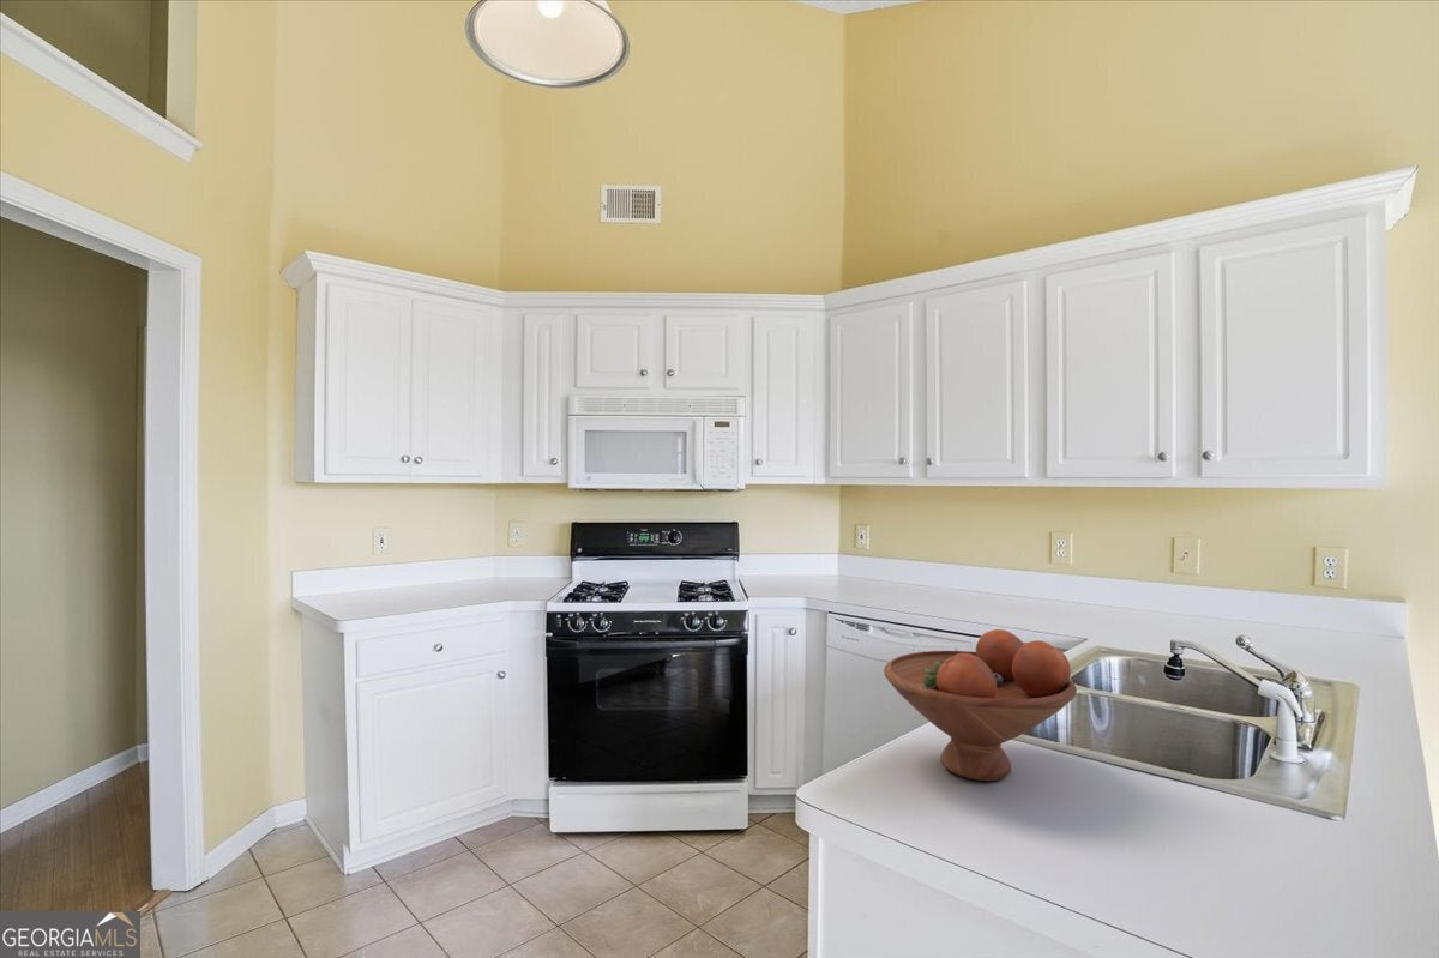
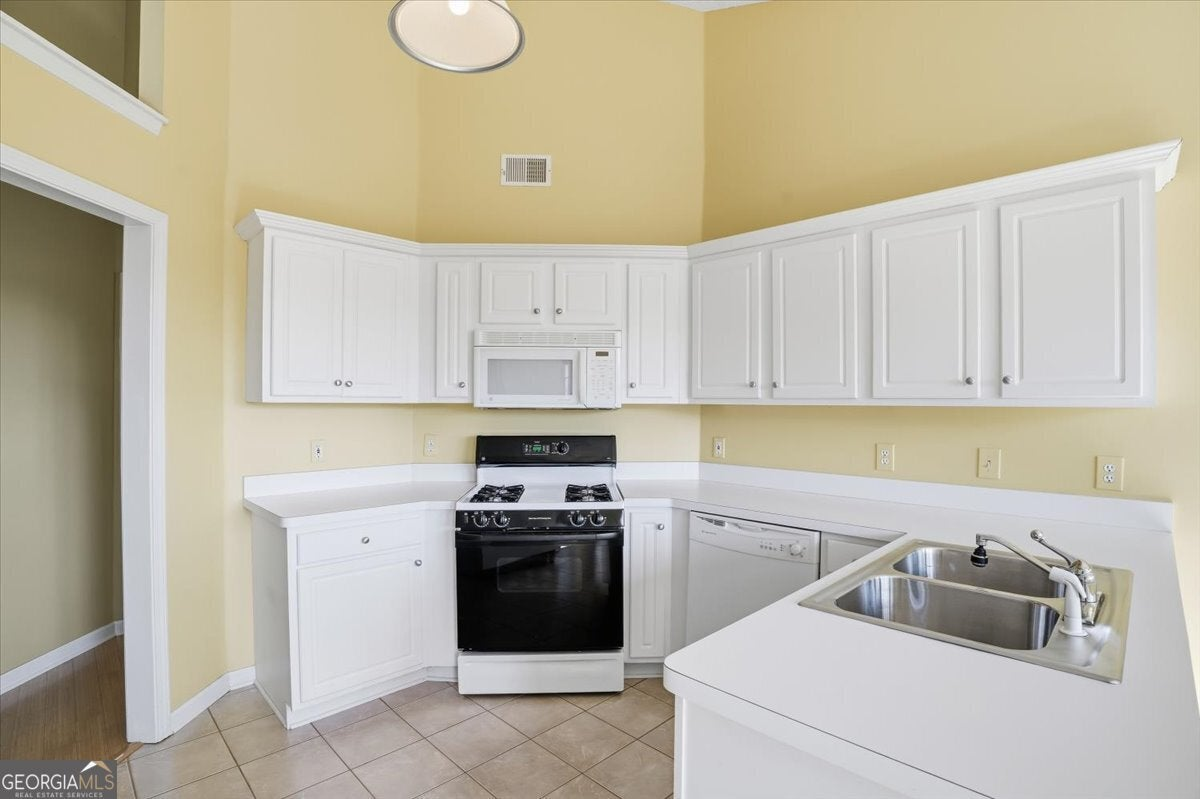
- fruit bowl (975, 701)
